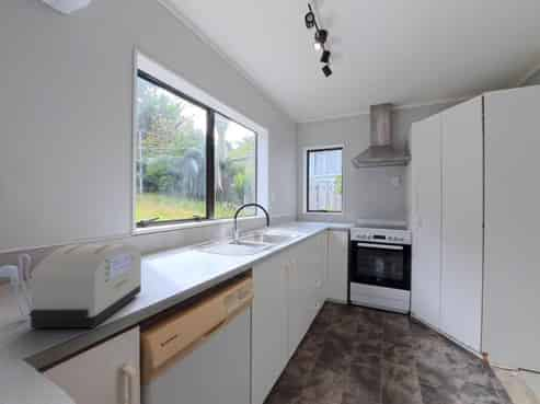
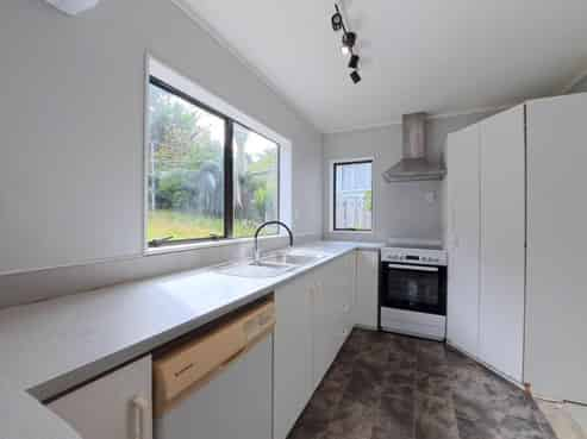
- toaster (76, 277)
